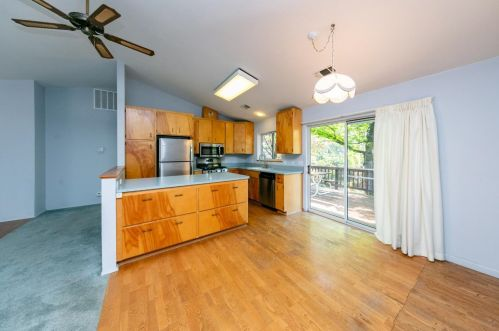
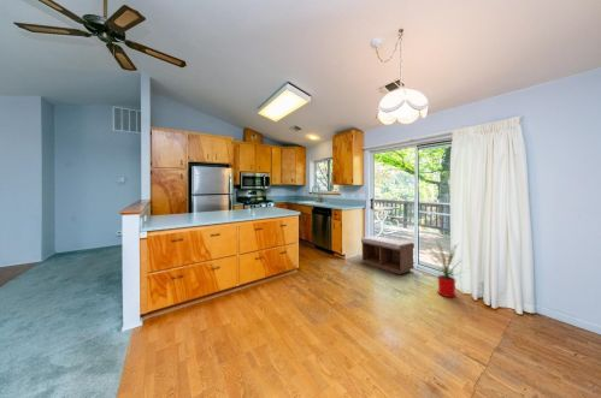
+ bench (385, 253)
+ house plant (447, 267)
